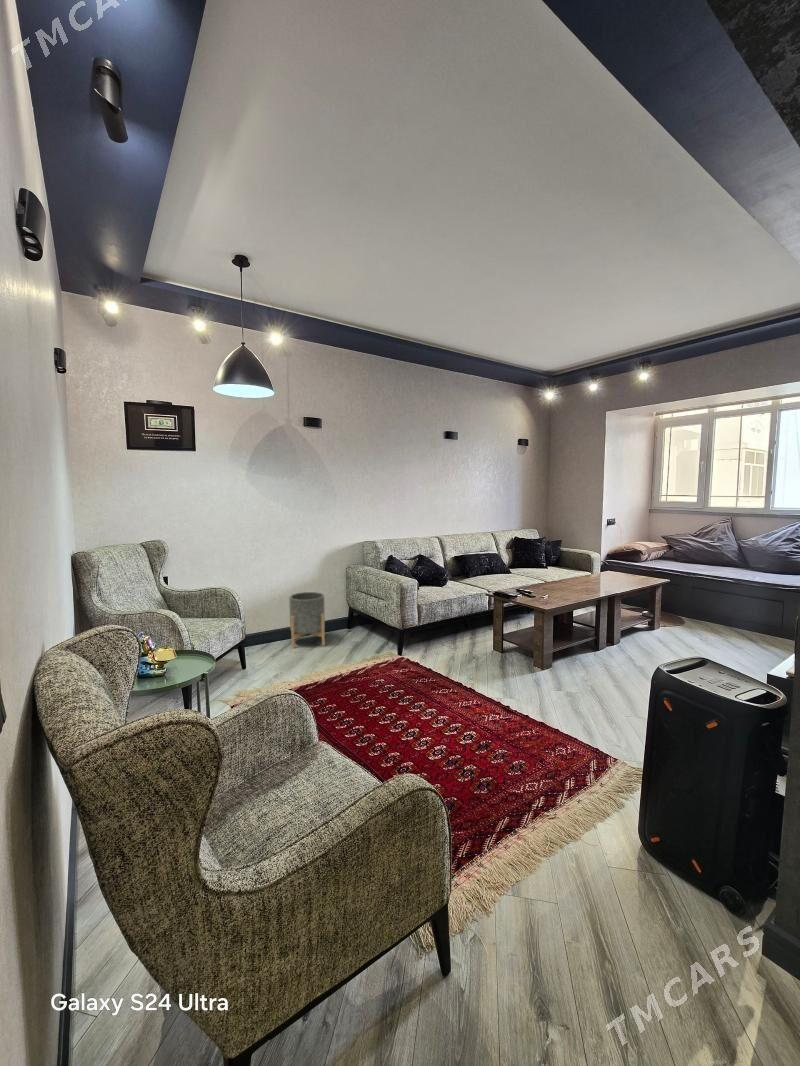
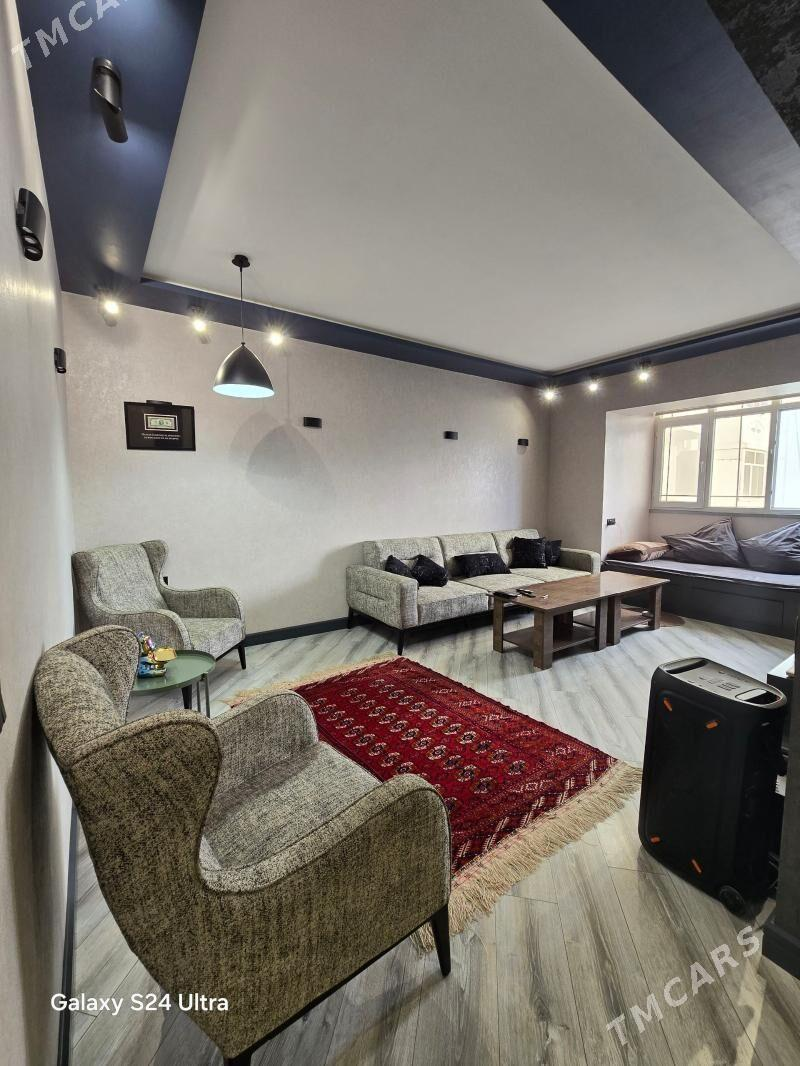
- planter (307, 619)
